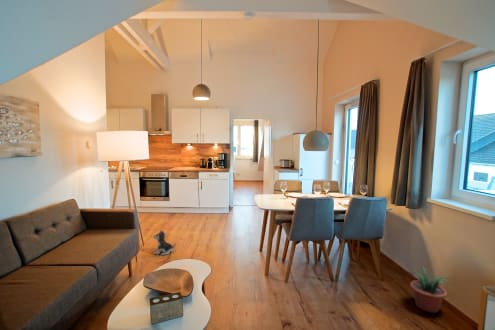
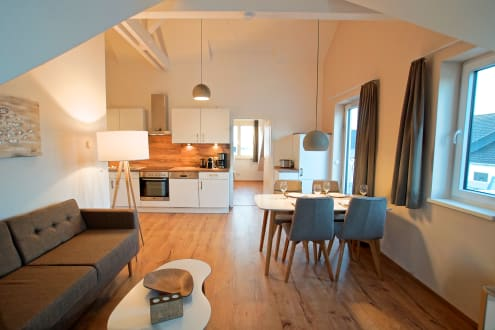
- plush toy (164, 240)
- potted plant (430, 289)
